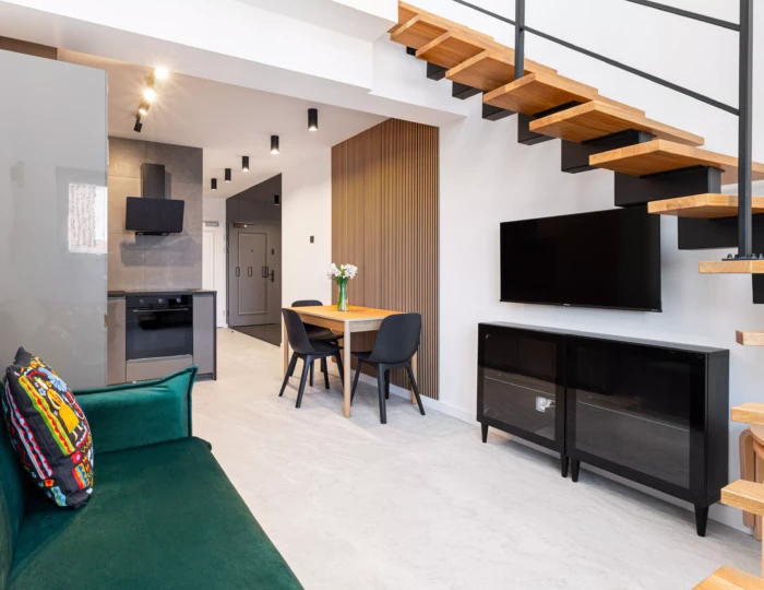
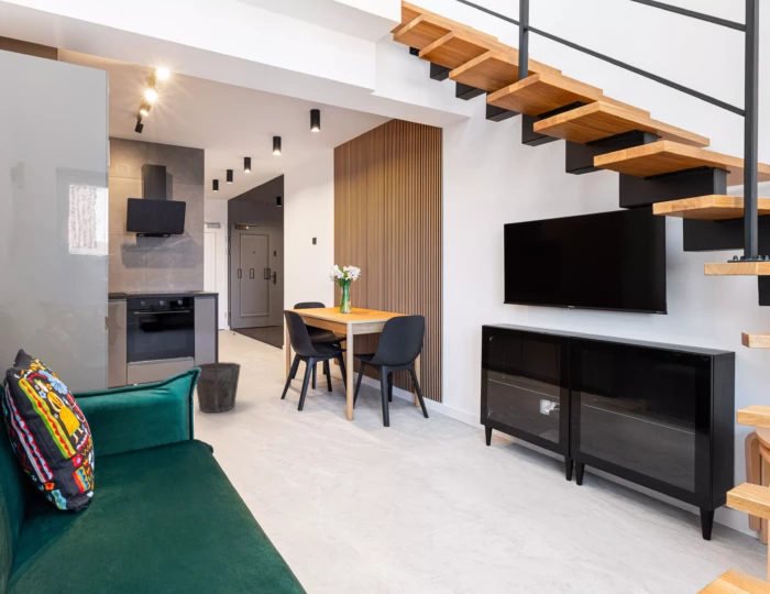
+ waste bin (217, 386)
